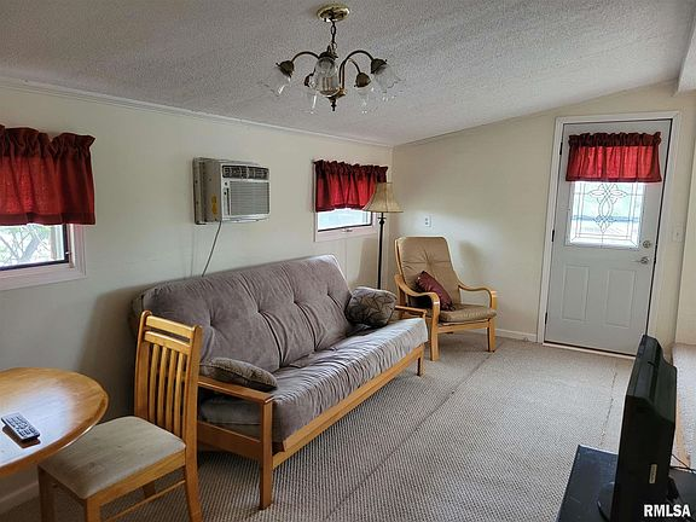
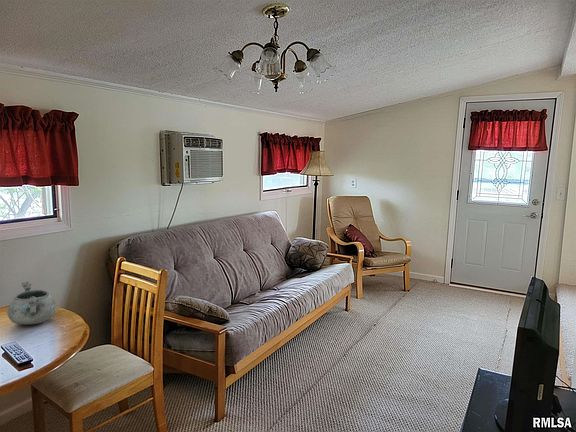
+ decorative bowl (32, 305)
